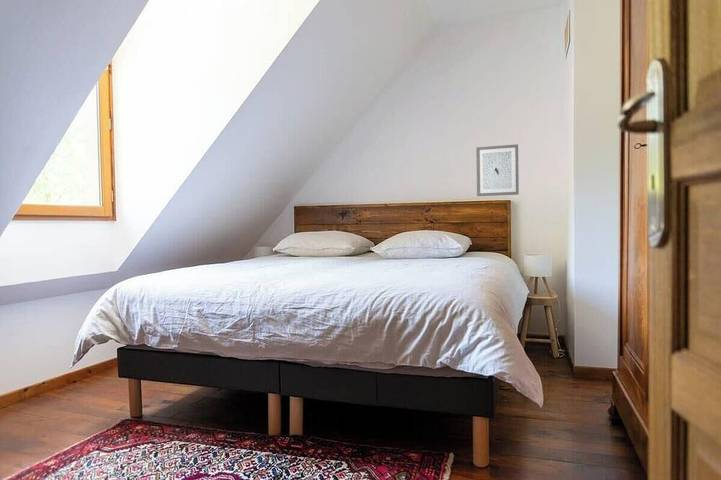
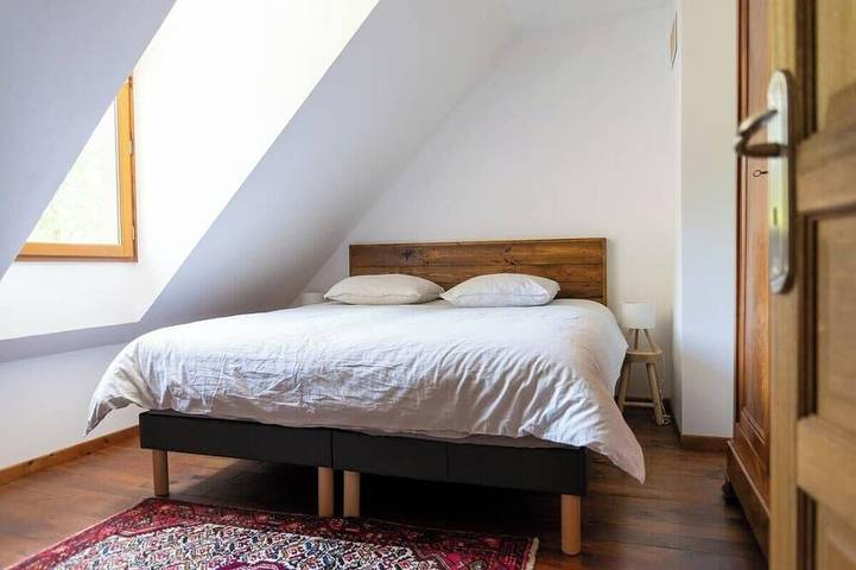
- wall art (497, 170)
